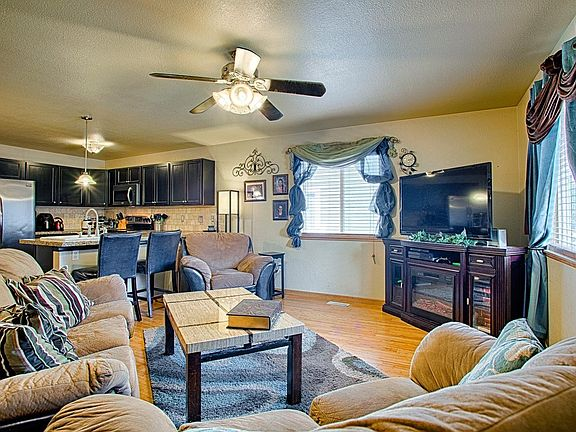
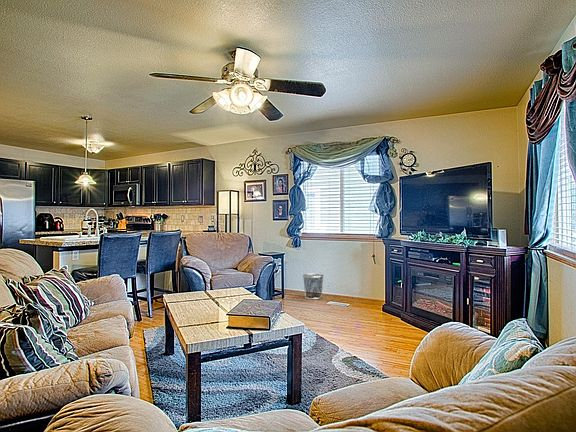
+ waste bin (313, 285)
